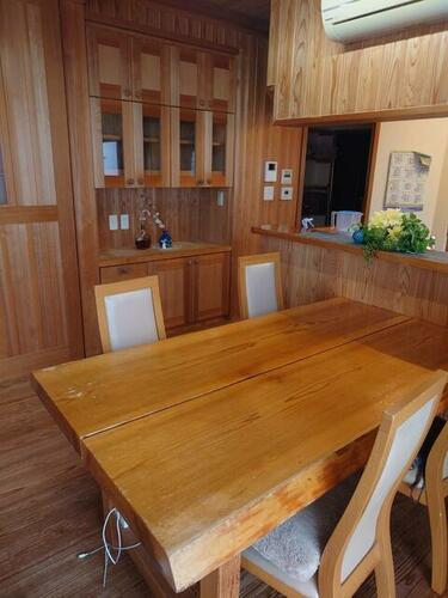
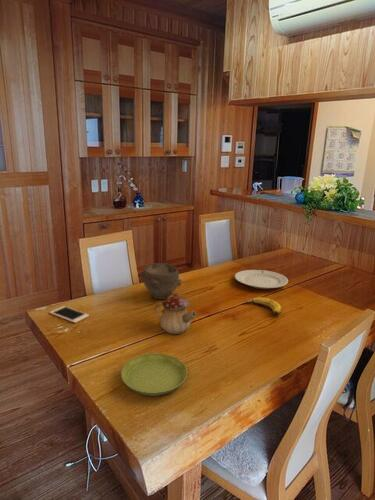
+ teapot (173, 310)
+ chinaware (260, 280)
+ bowl (160, 282)
+ banana (263, 304)
+ saucer (154, 375)
+ cell phone (69, 314)
